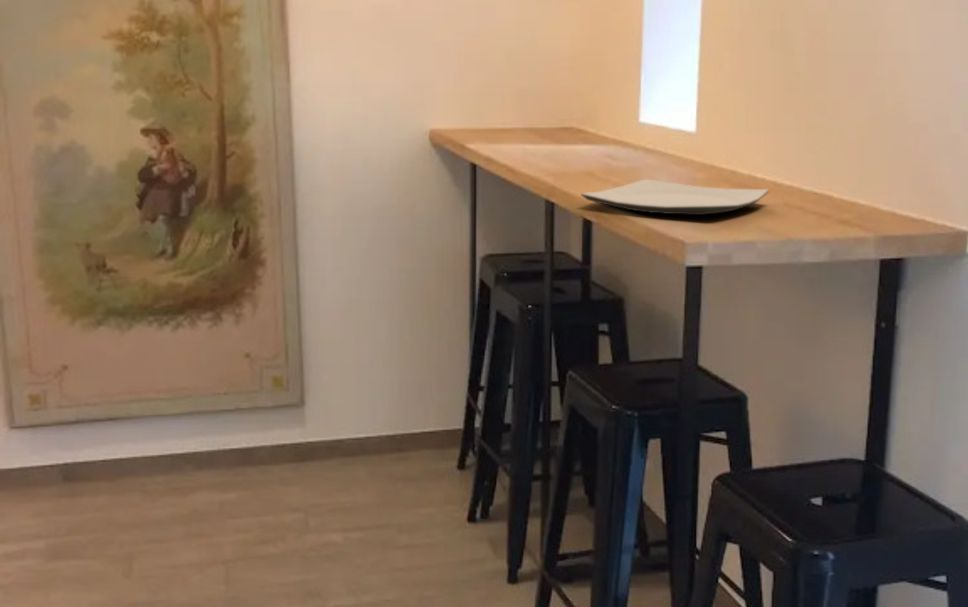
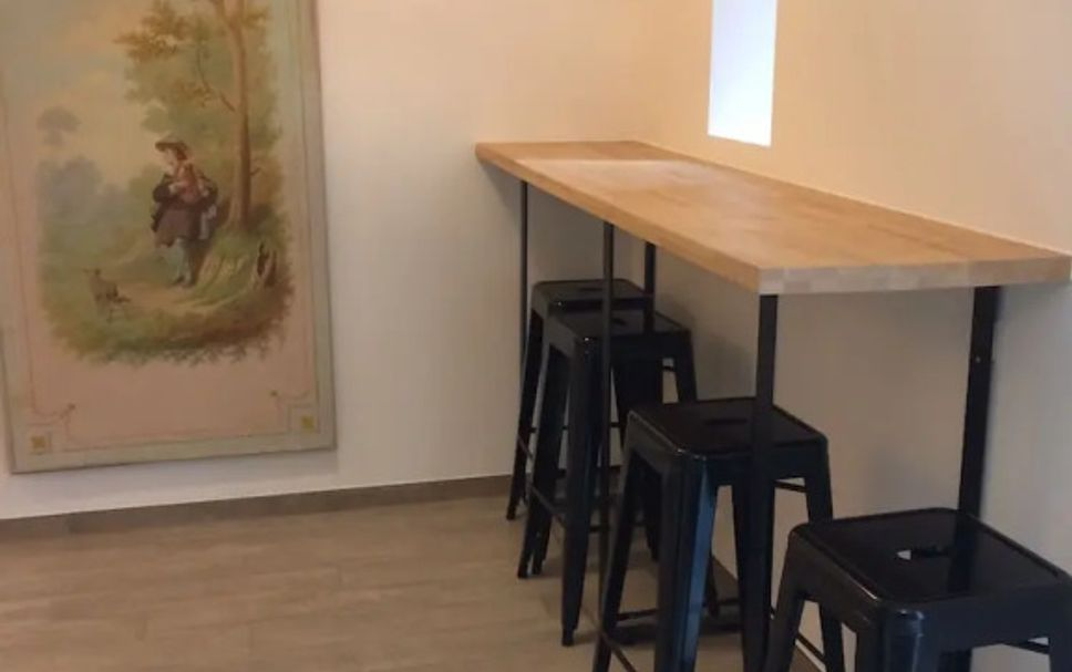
- plate (675, 198)
